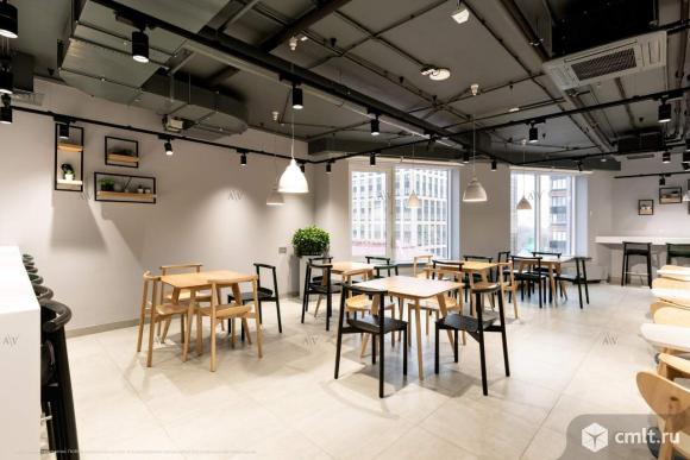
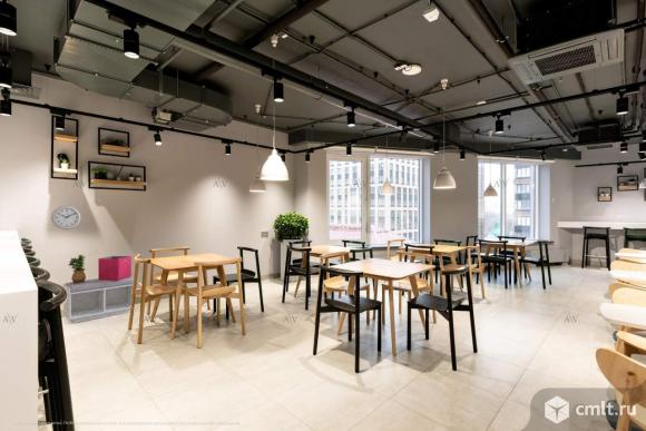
+ bench (100, 296)
+ wall clock (66, 217)
+ potted plant (77, 268)
+ storage bin (115, 267)
